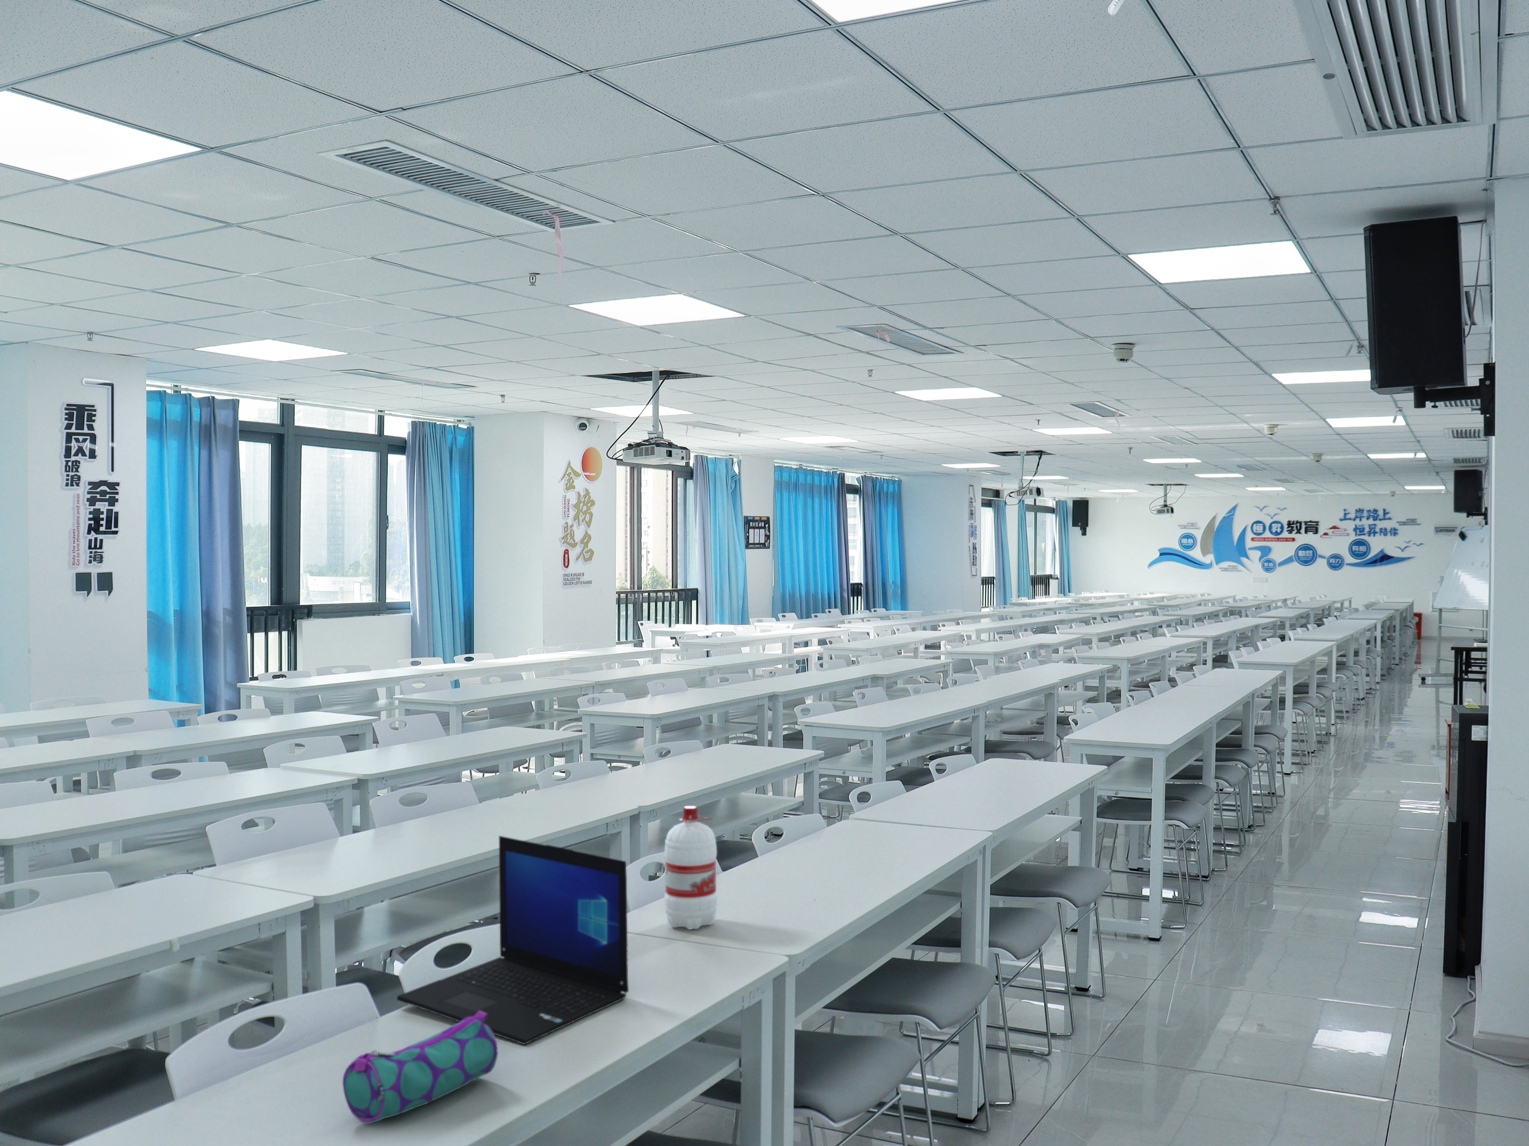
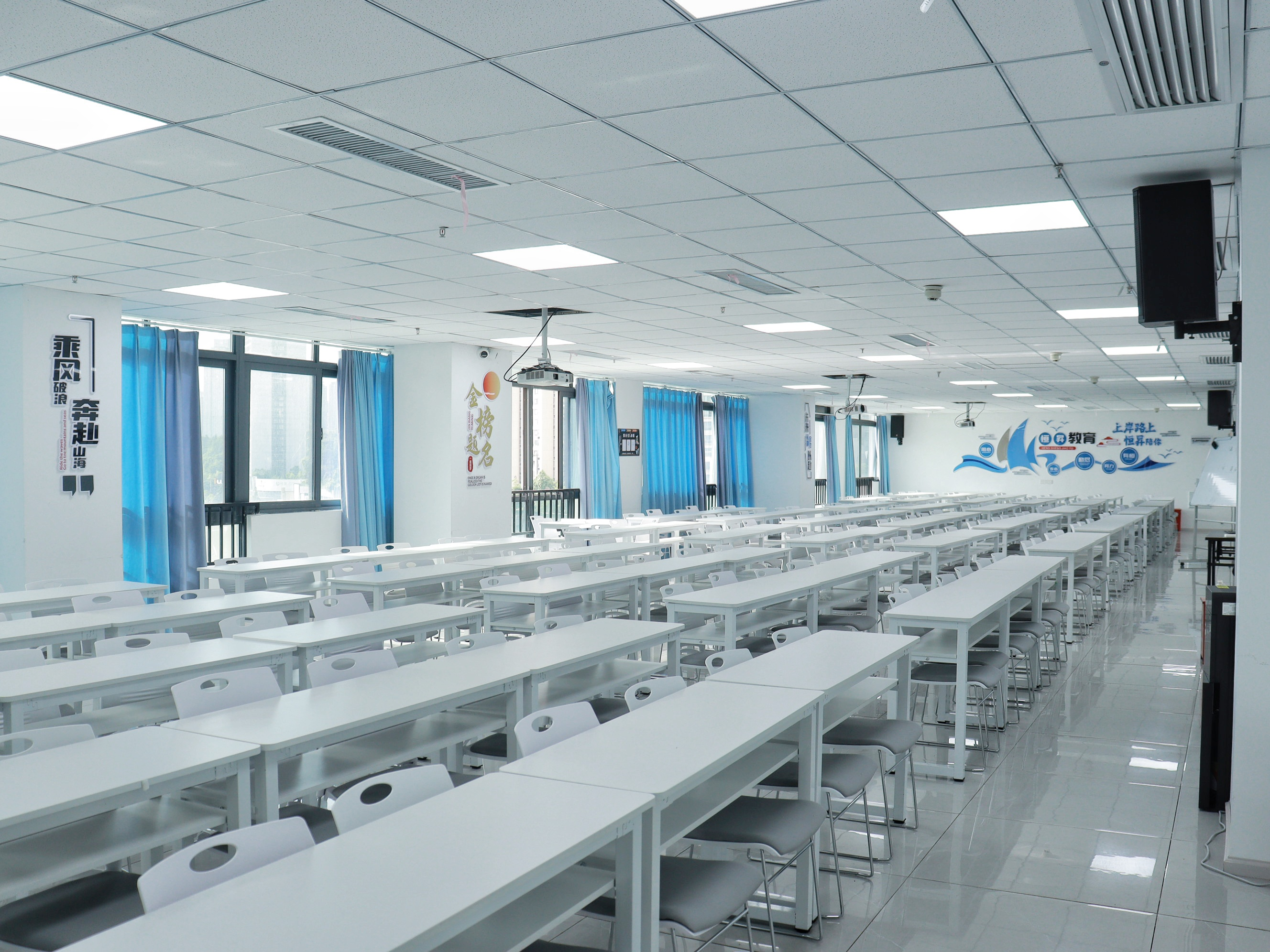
- pencil case (423, 1065)
- laptop (513, 931)
- water bottle (690, 864)
